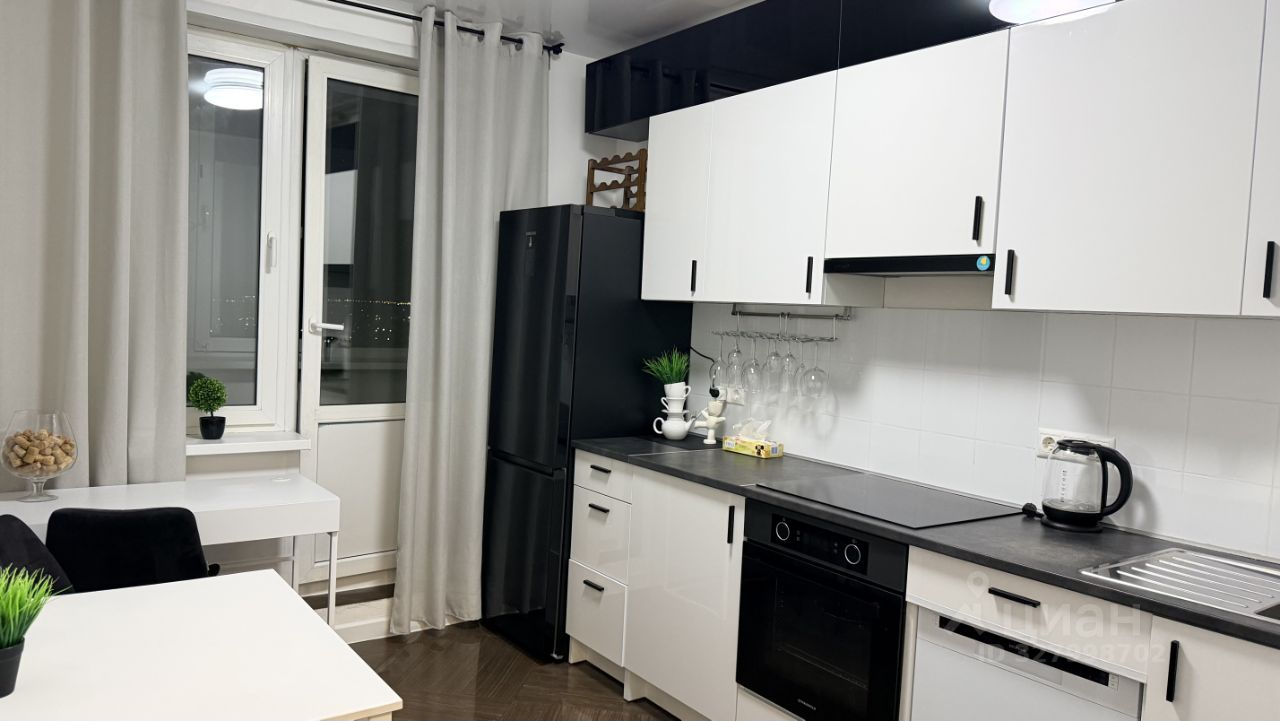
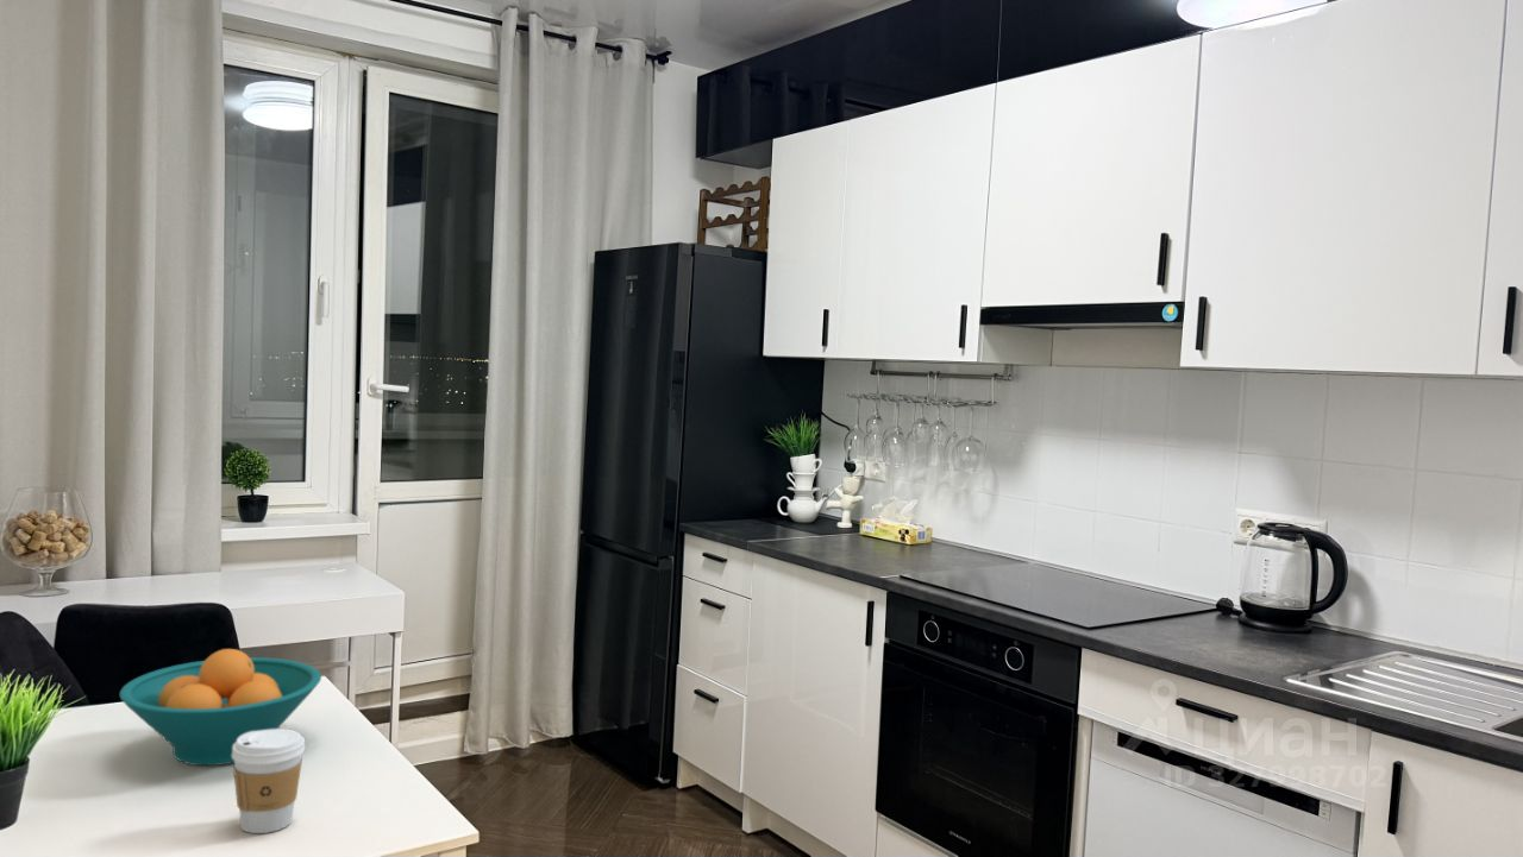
+ coffee cup (268, 779)
+ fruit bowl (224, 700)
